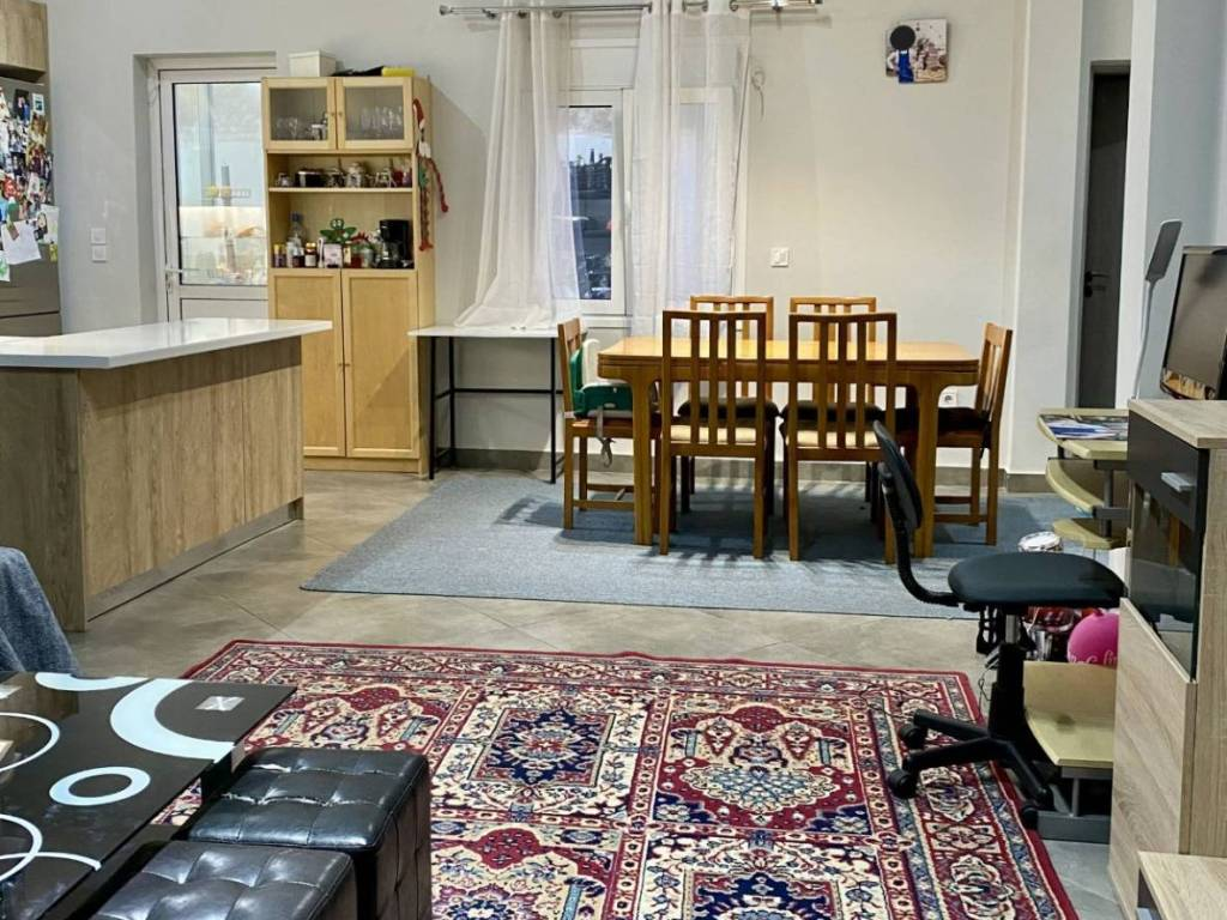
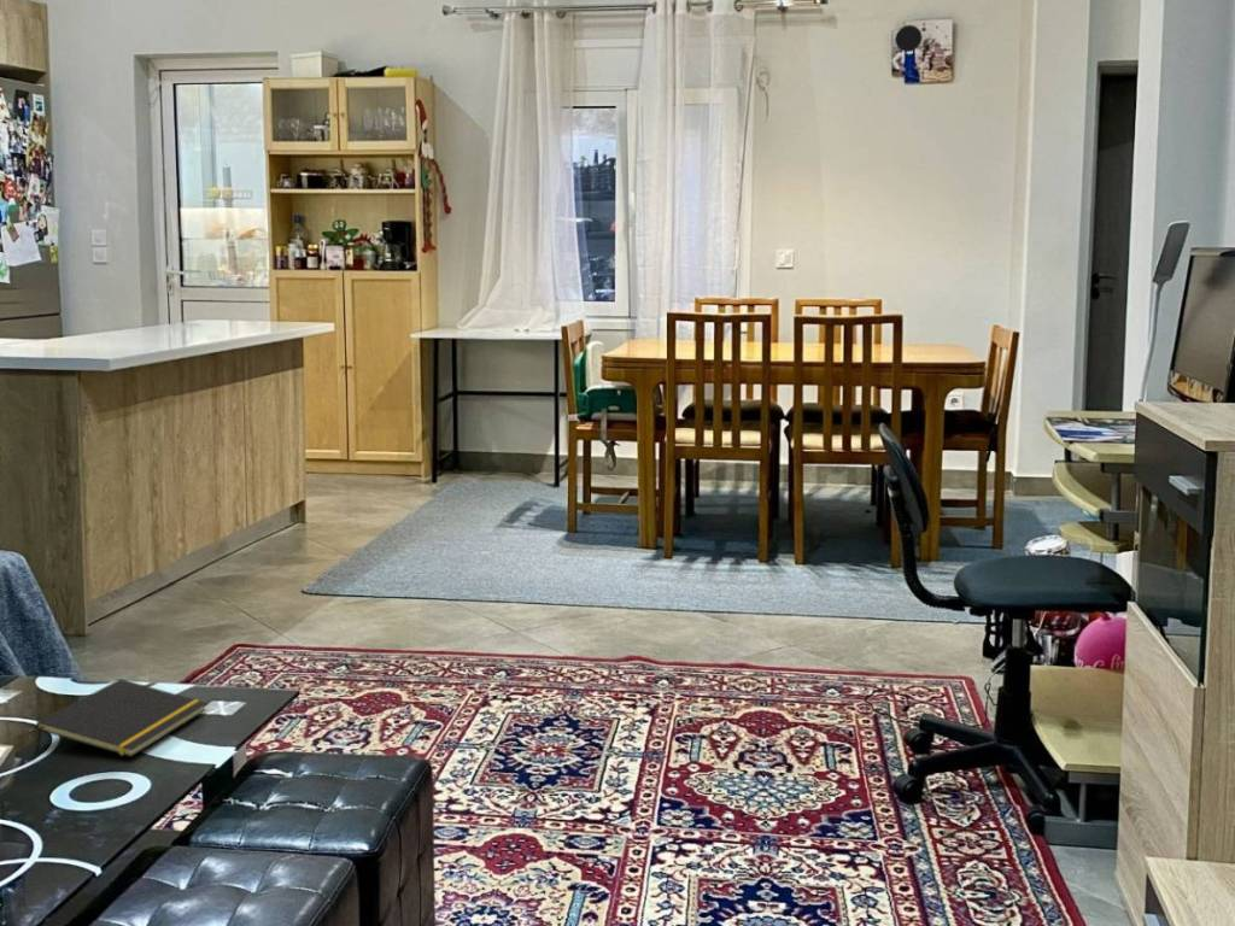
+ notepad (124, 715)
